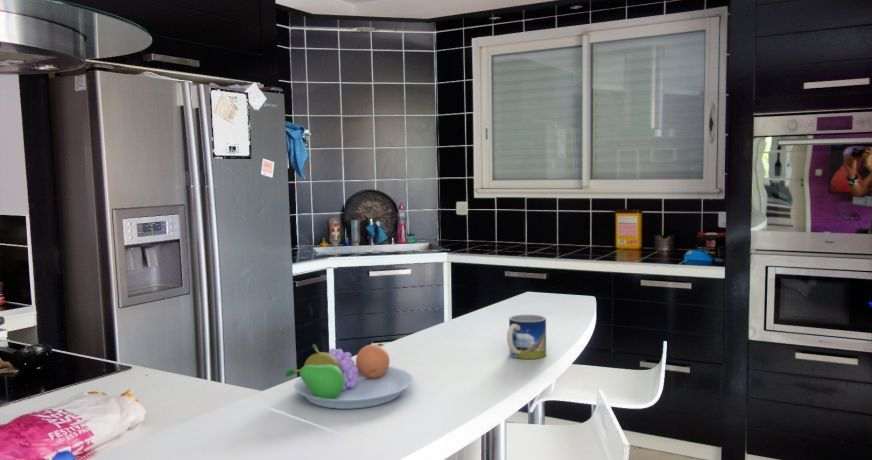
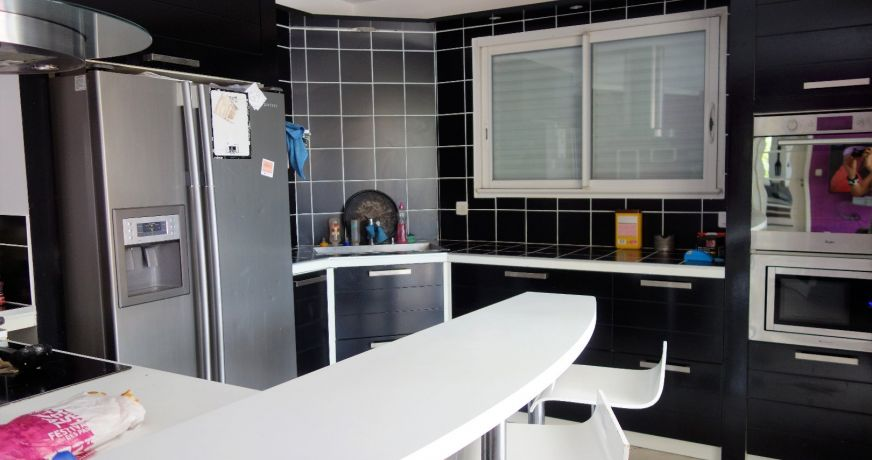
- mug (523, 337)
- fruit bowl (348, 370)
